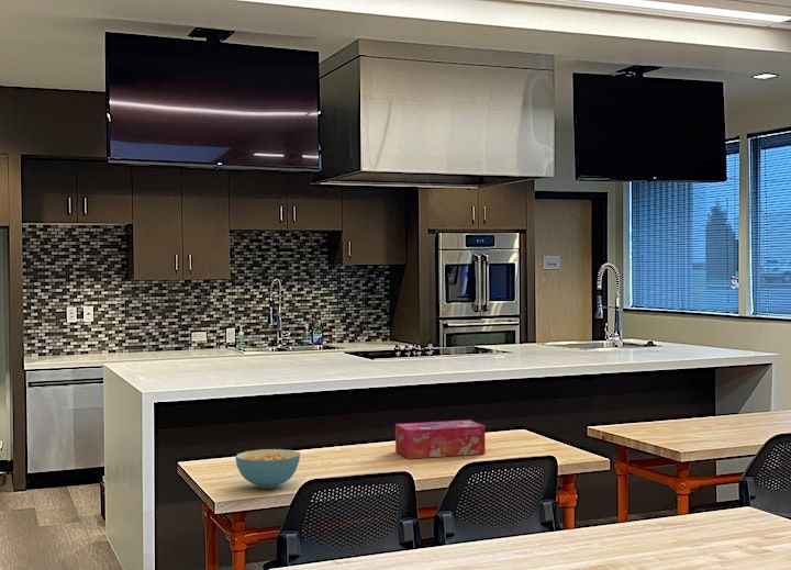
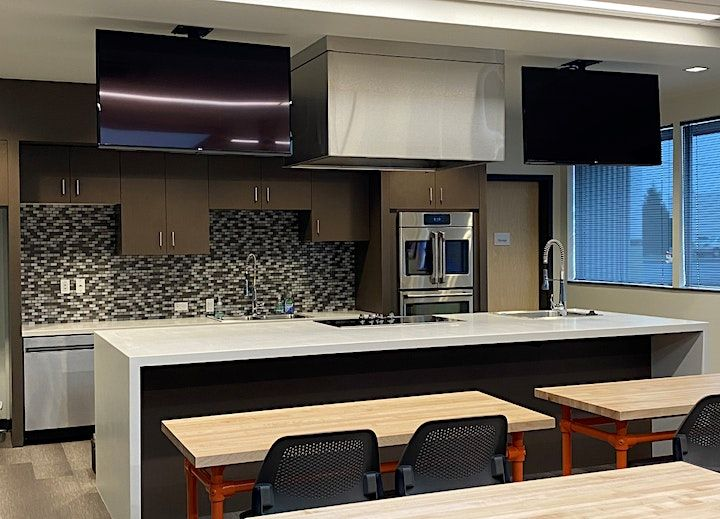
- tissue box (439, 438)
- cereal bowl (268, 470)
